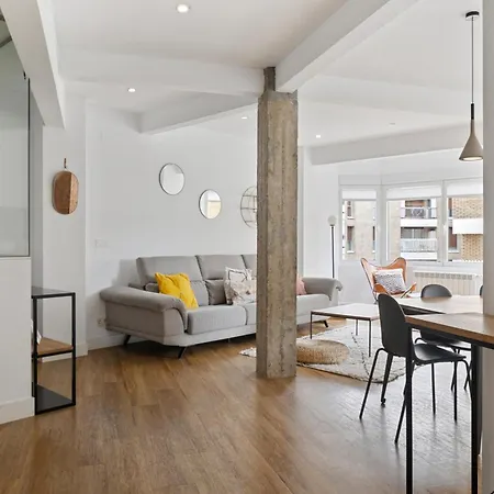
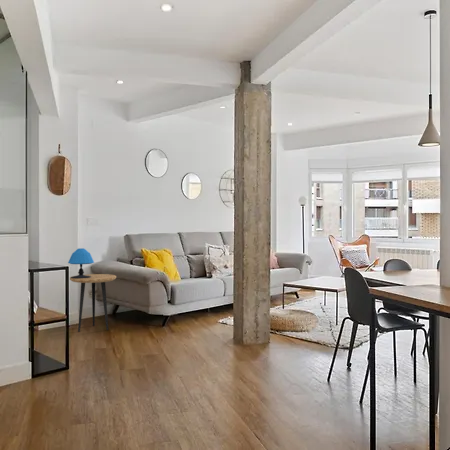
+ side table (93, 302)
+ table lamp (81, 262)
